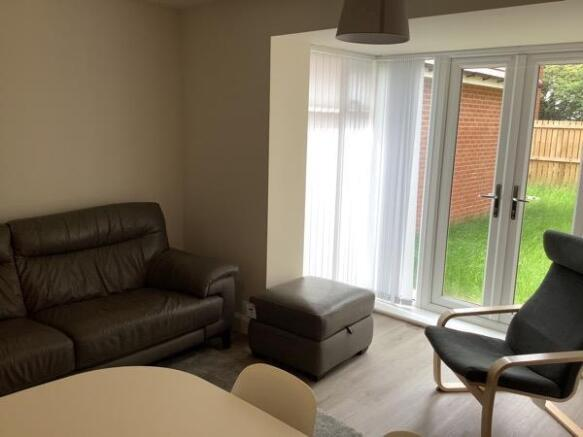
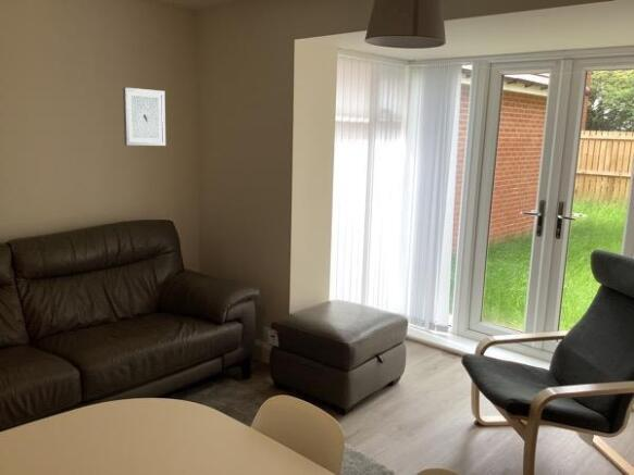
+ wall art (145, 117)
